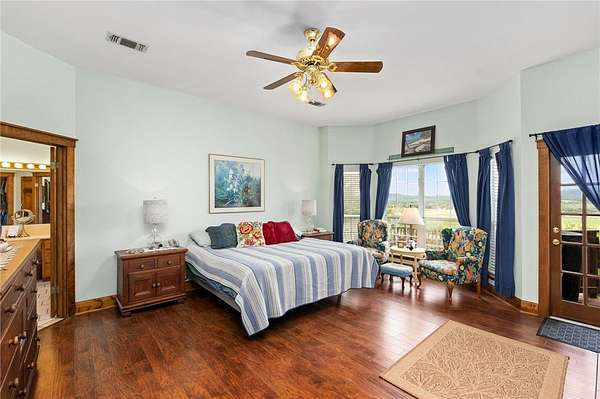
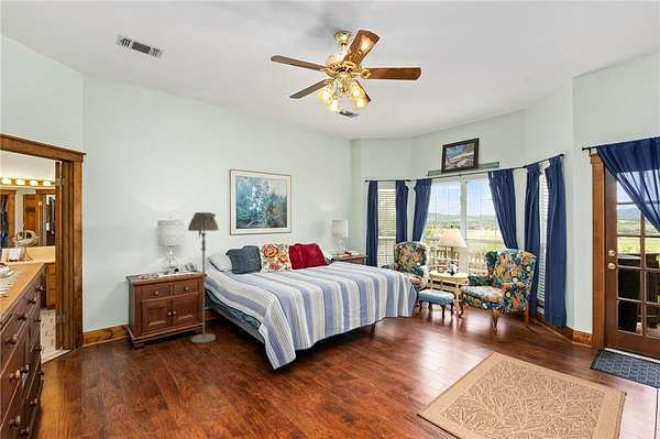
+ floor lamp (202, 275)
